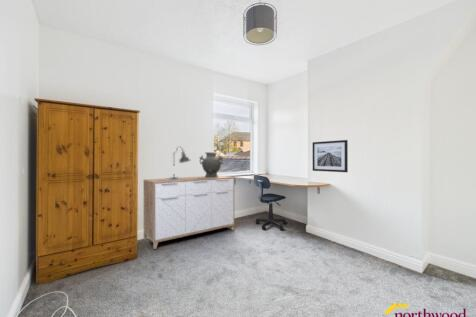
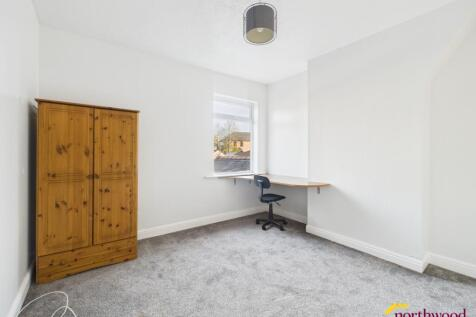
- sideboard (191, 206)
- decorative urn (211, 164)
- wall art (328, 156)
- lamp (179, 162)
